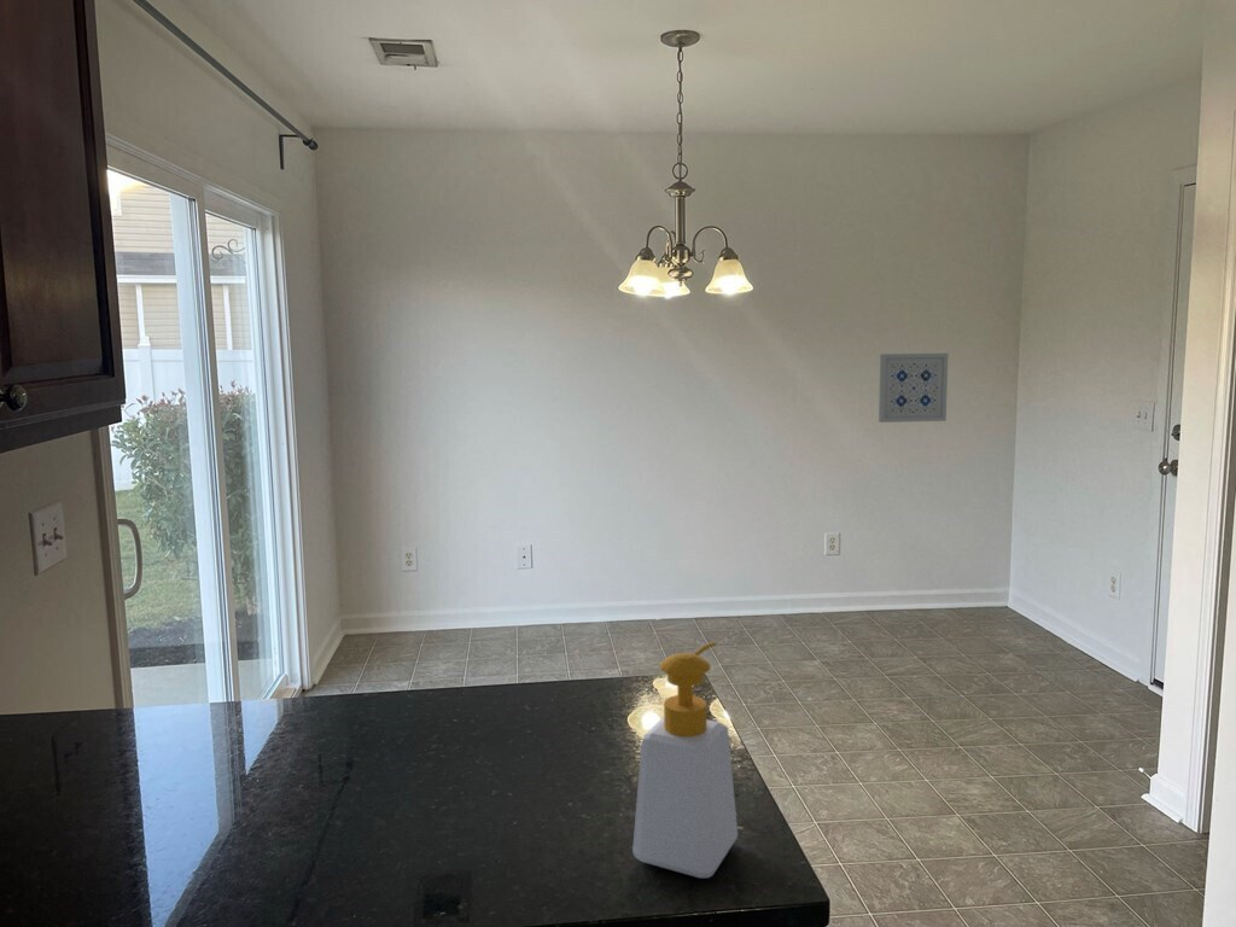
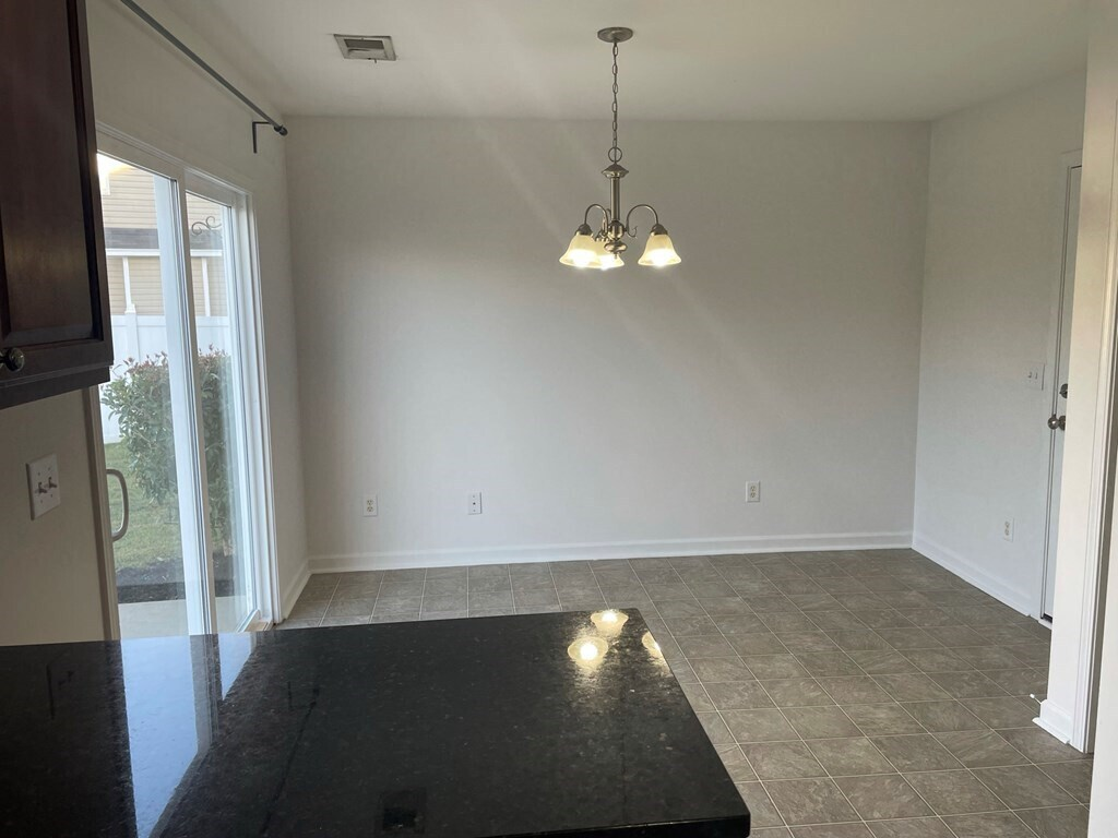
- wall art (913, 387)
- soap bottle (693, 746)
